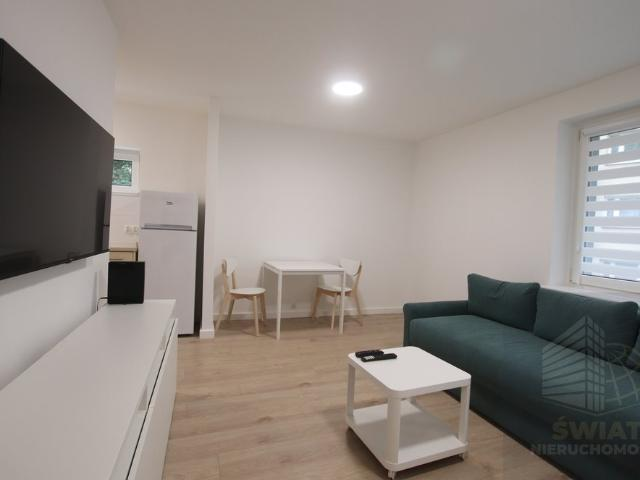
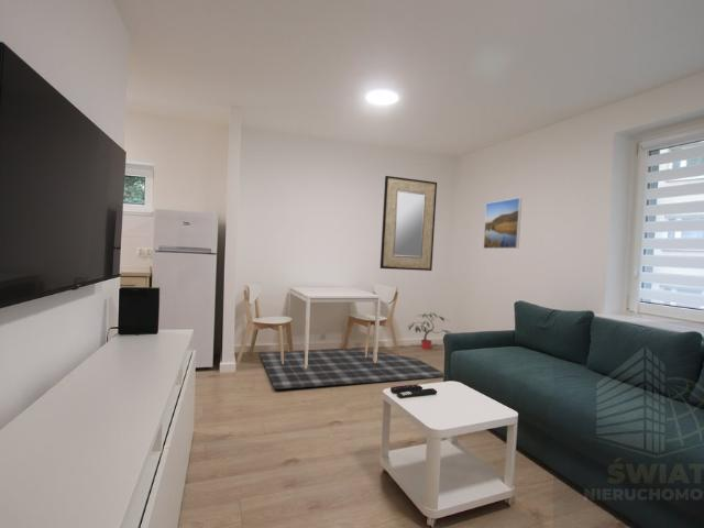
+ rug (349, 363)
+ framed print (501, 224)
+ potted plant (429, 330)
+ home mirror (408, 224)
